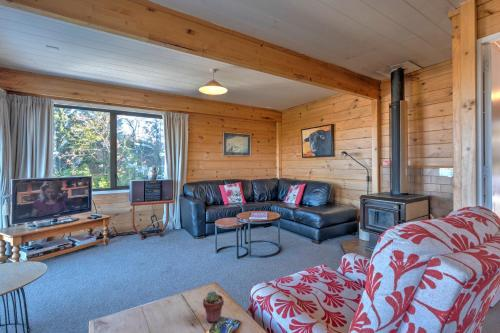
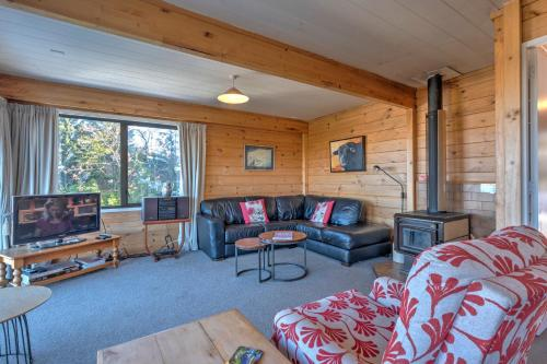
- potted succulent (213, 304)
